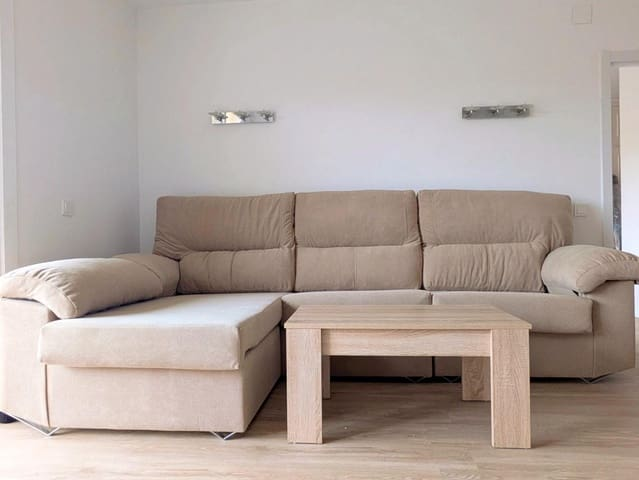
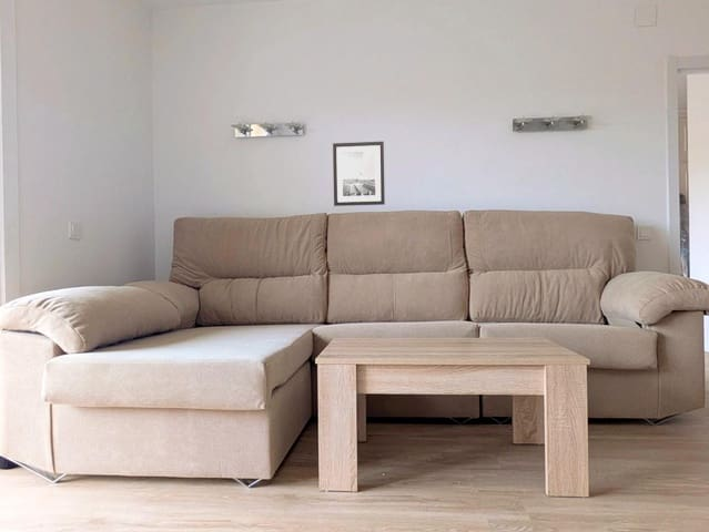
+ wall art (358, 173)
